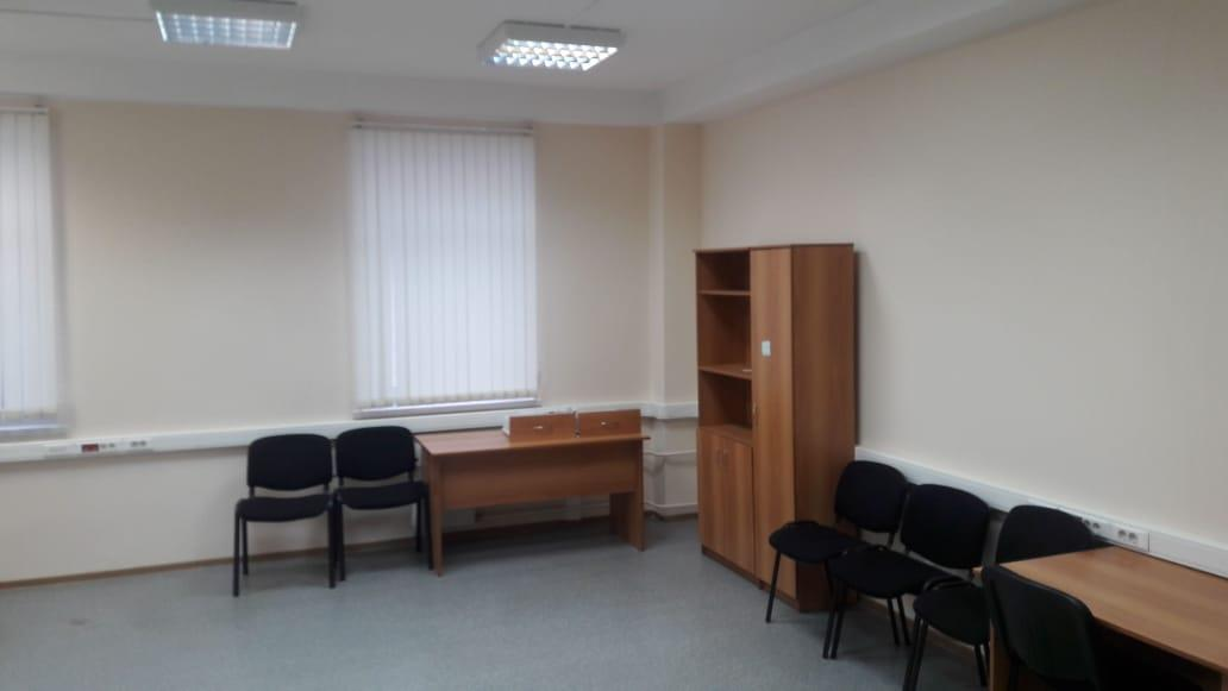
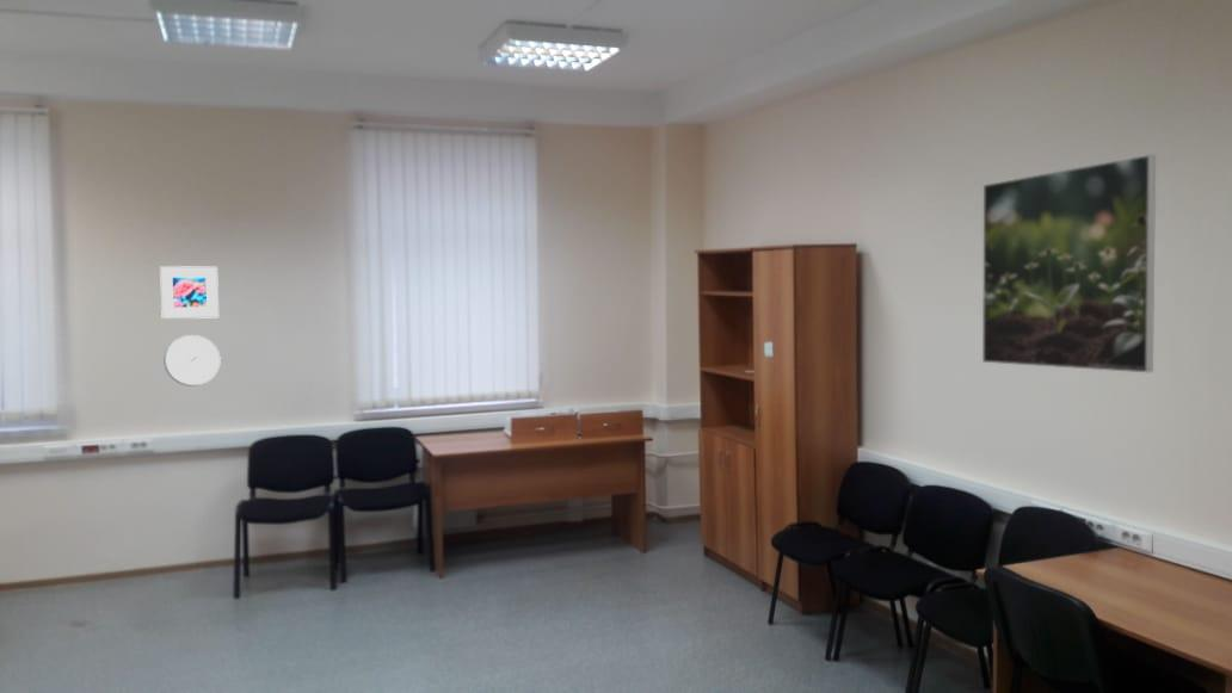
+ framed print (190, 292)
+ wall clock (192, 360)
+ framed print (1059, 270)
